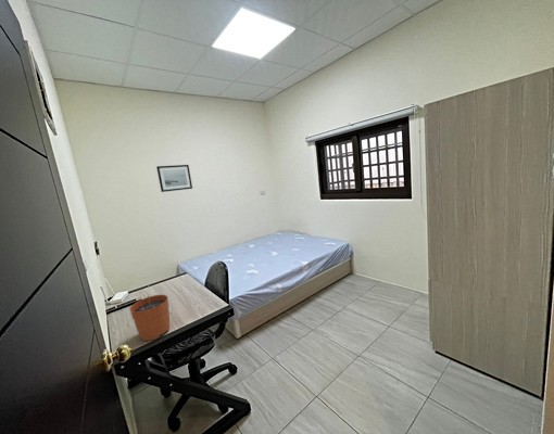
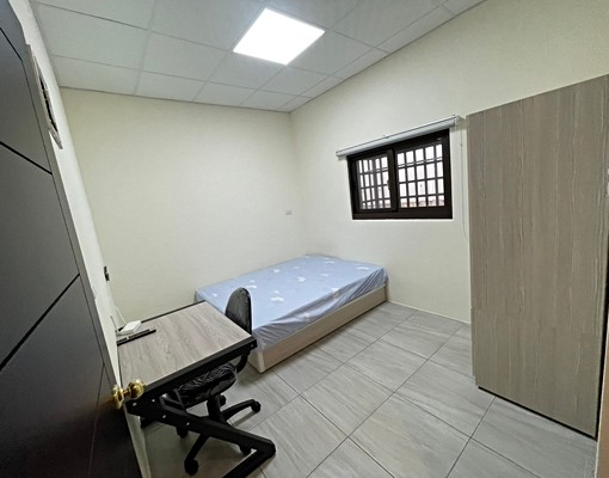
- plant pot (151, 309)
- wall art (175, 178)
